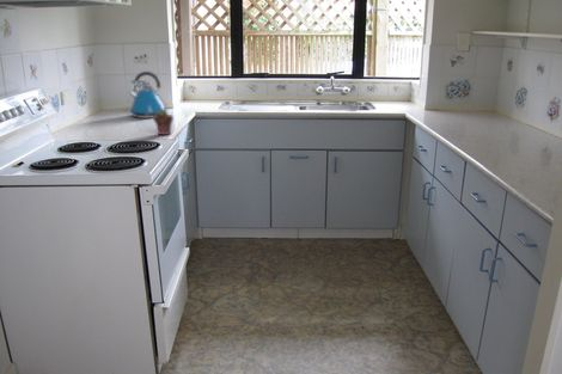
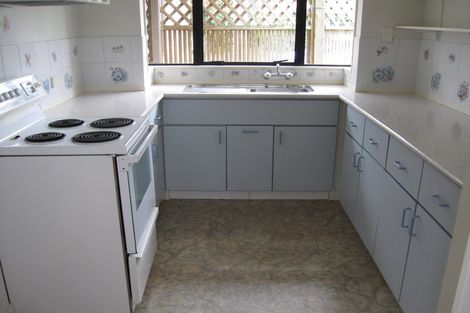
- potted succulent (163, 121)
- kettle (148, 93)
